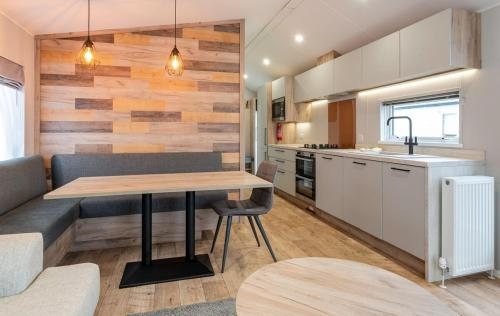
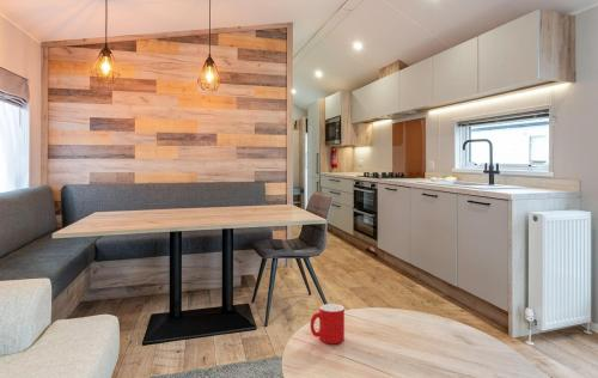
+ cup (327, 323)
